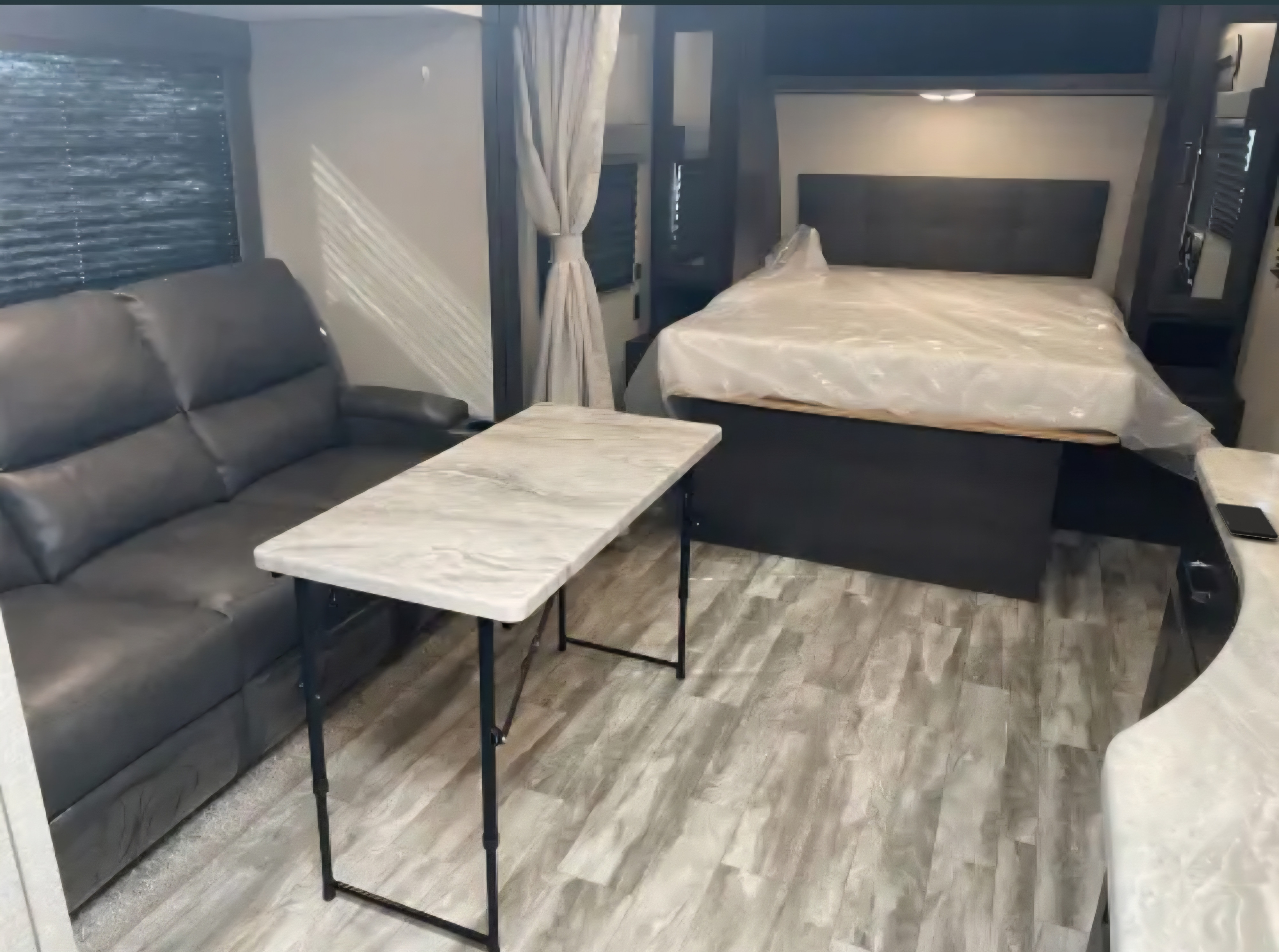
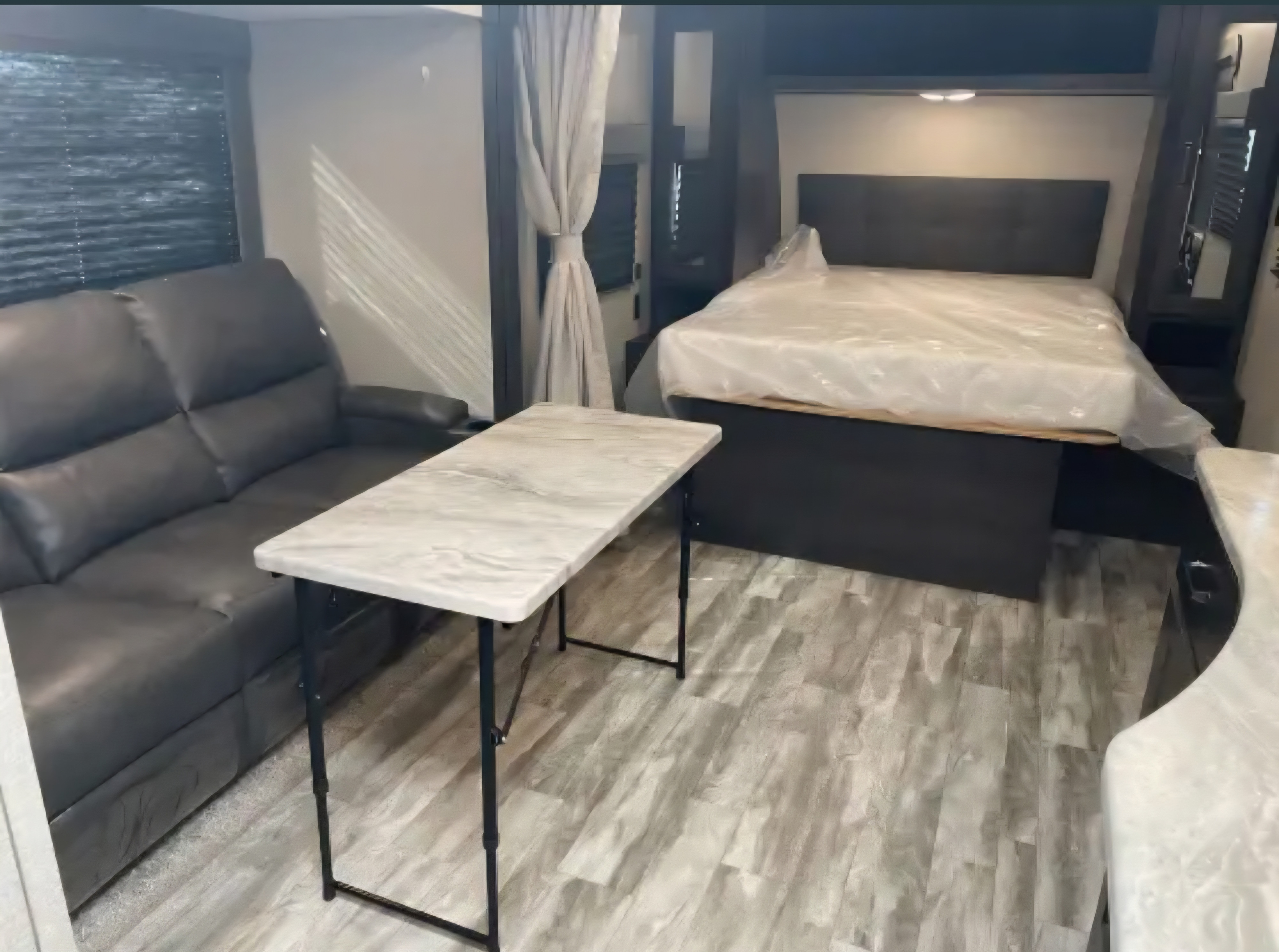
- smartphone (1246, 520)
